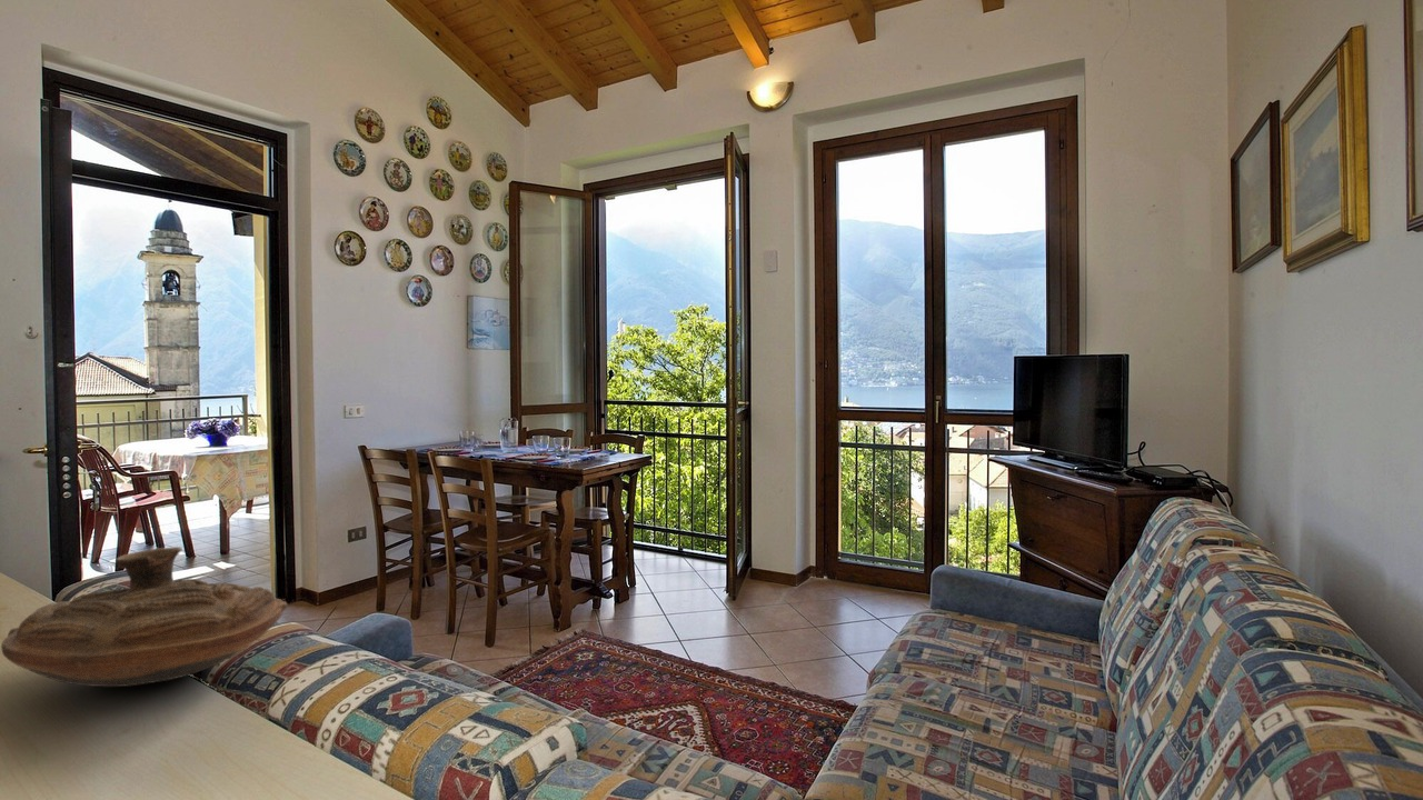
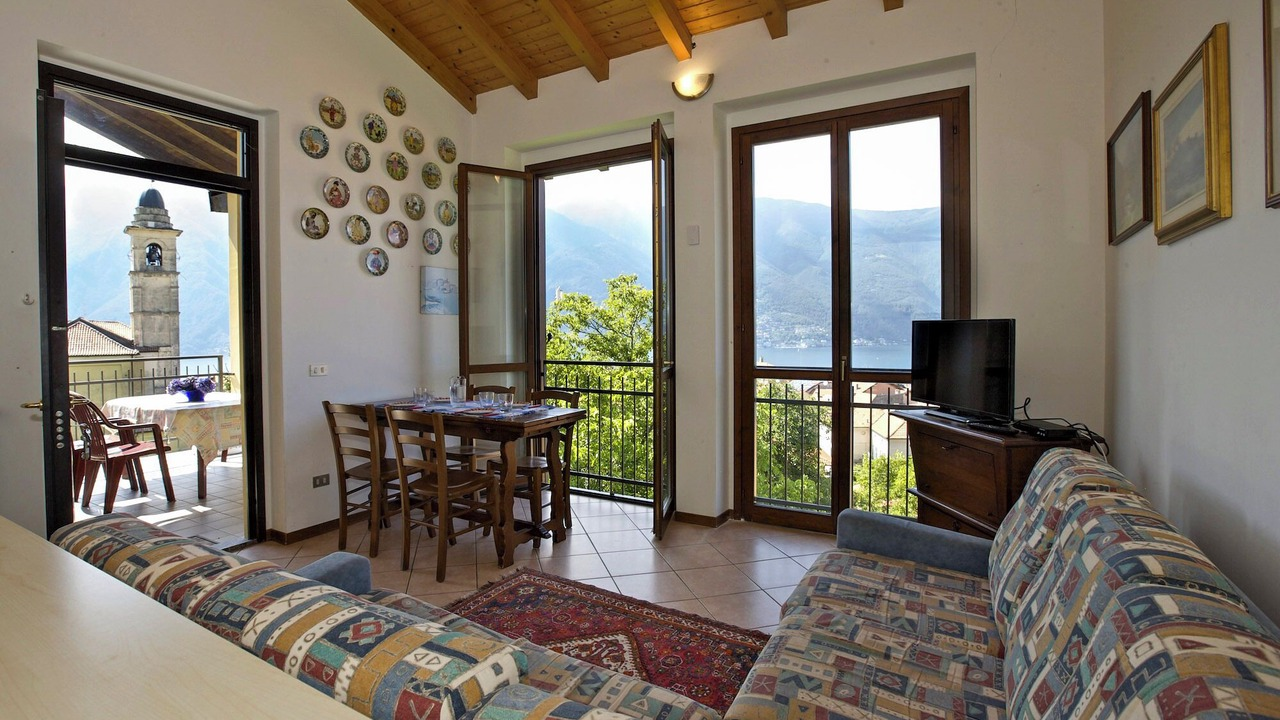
- decorative bowl (158, 611)
